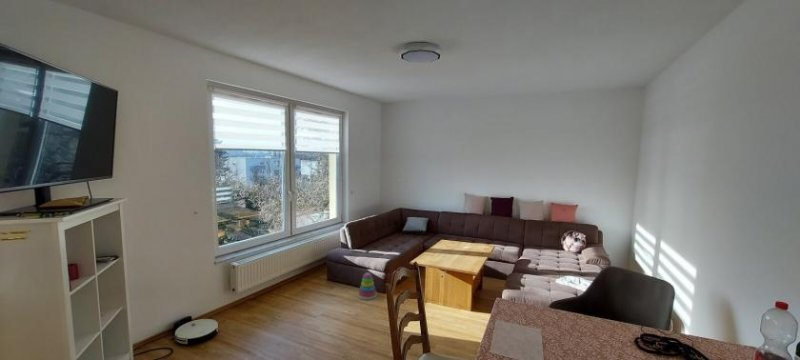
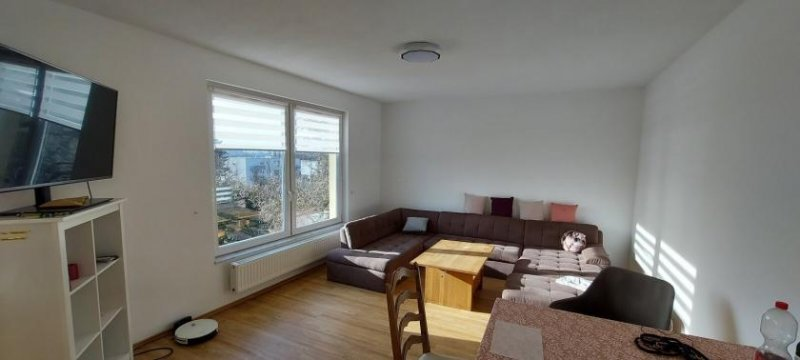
- stacking toy (367, 284)
